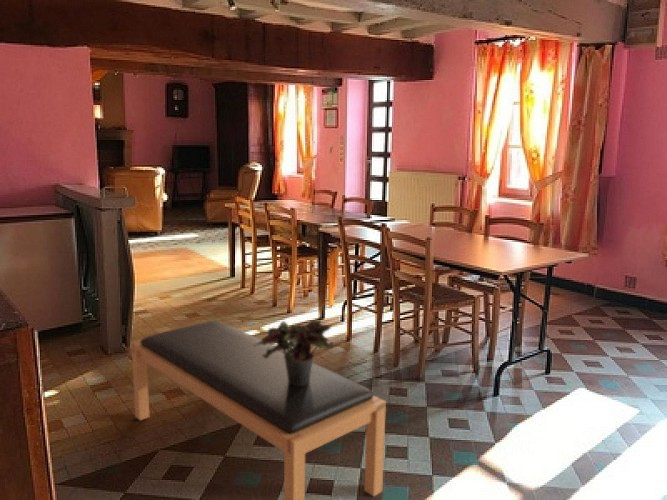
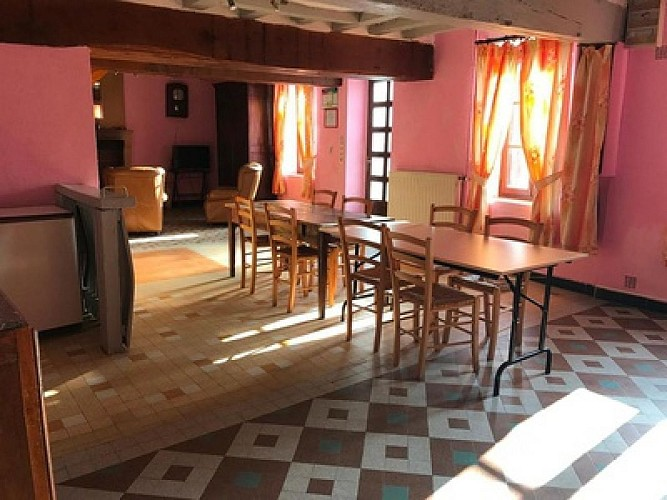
- bench (244, 404)
- potted plant (297, 353)
